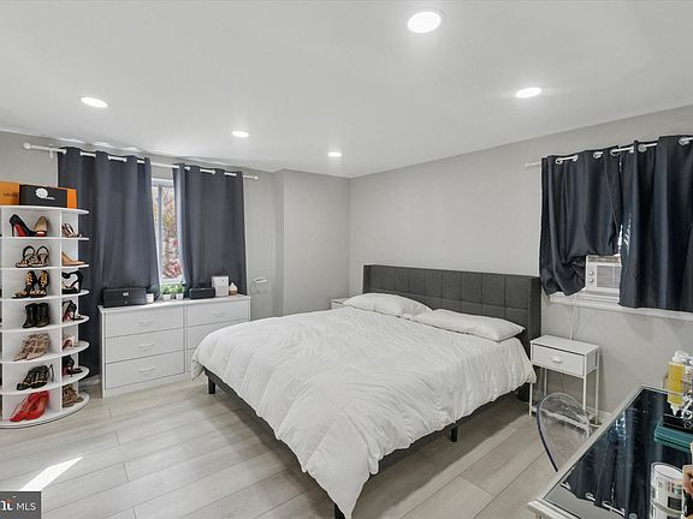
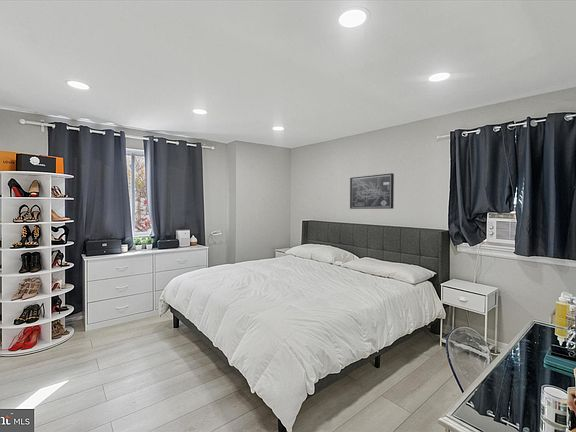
+ wall art (370, 192)
